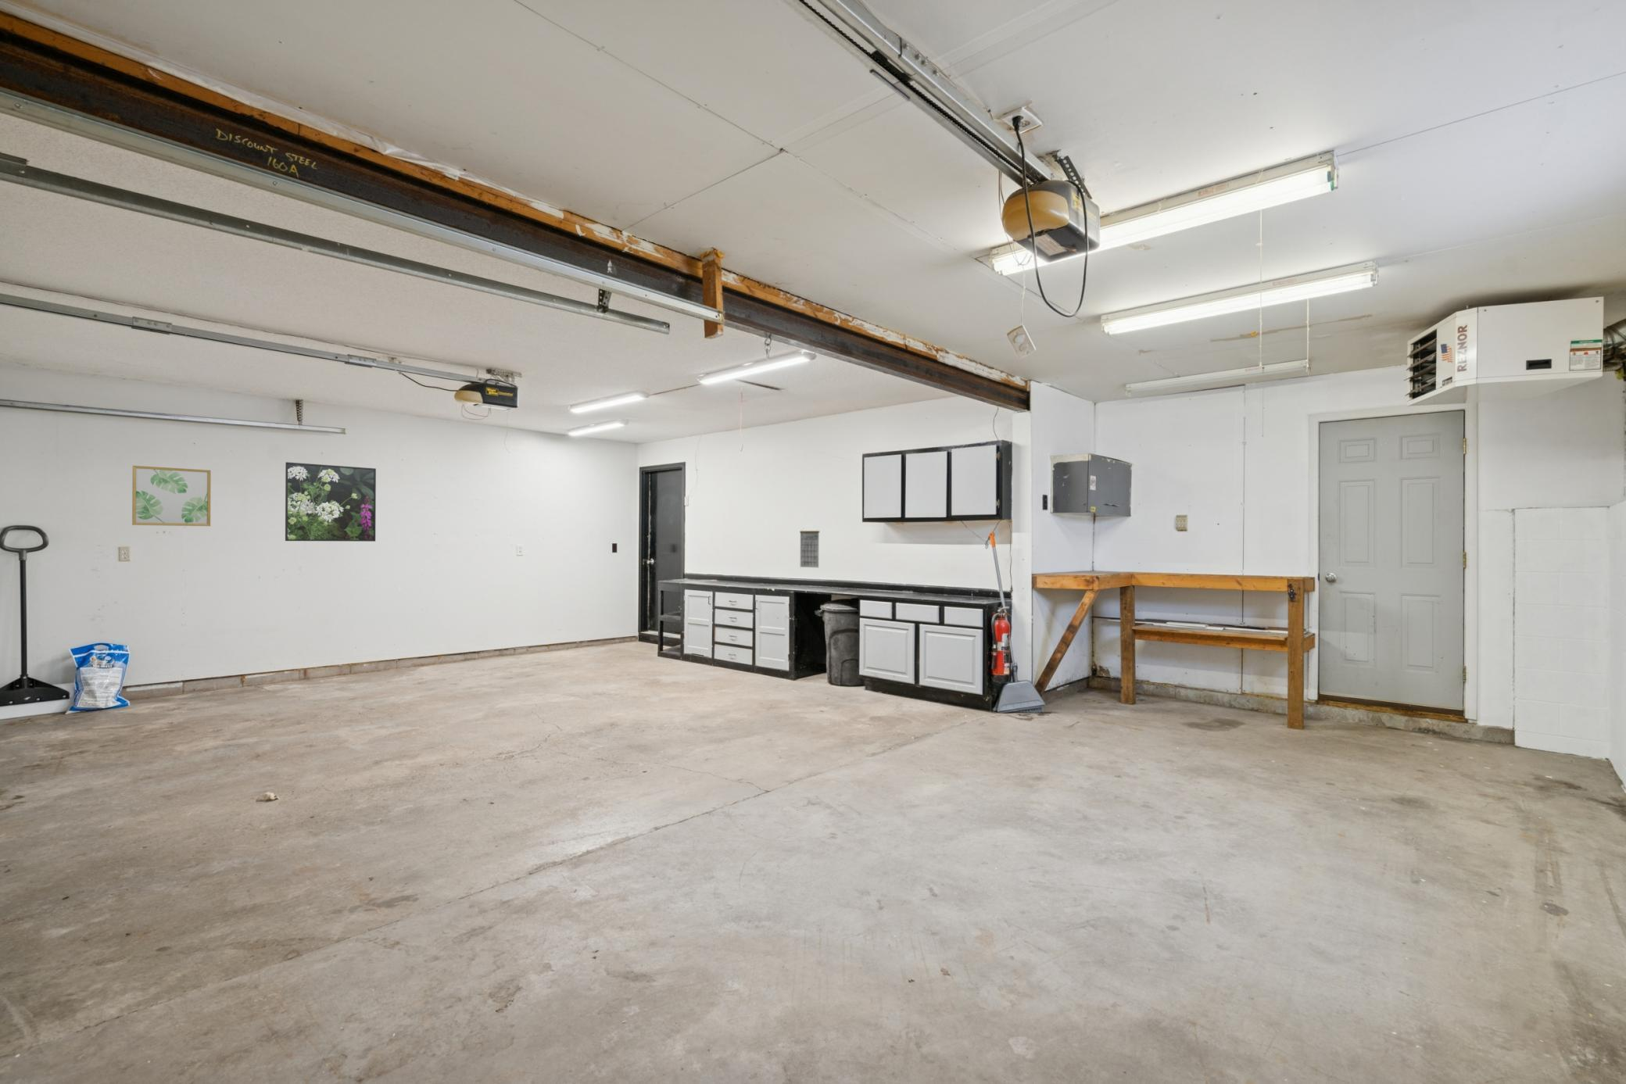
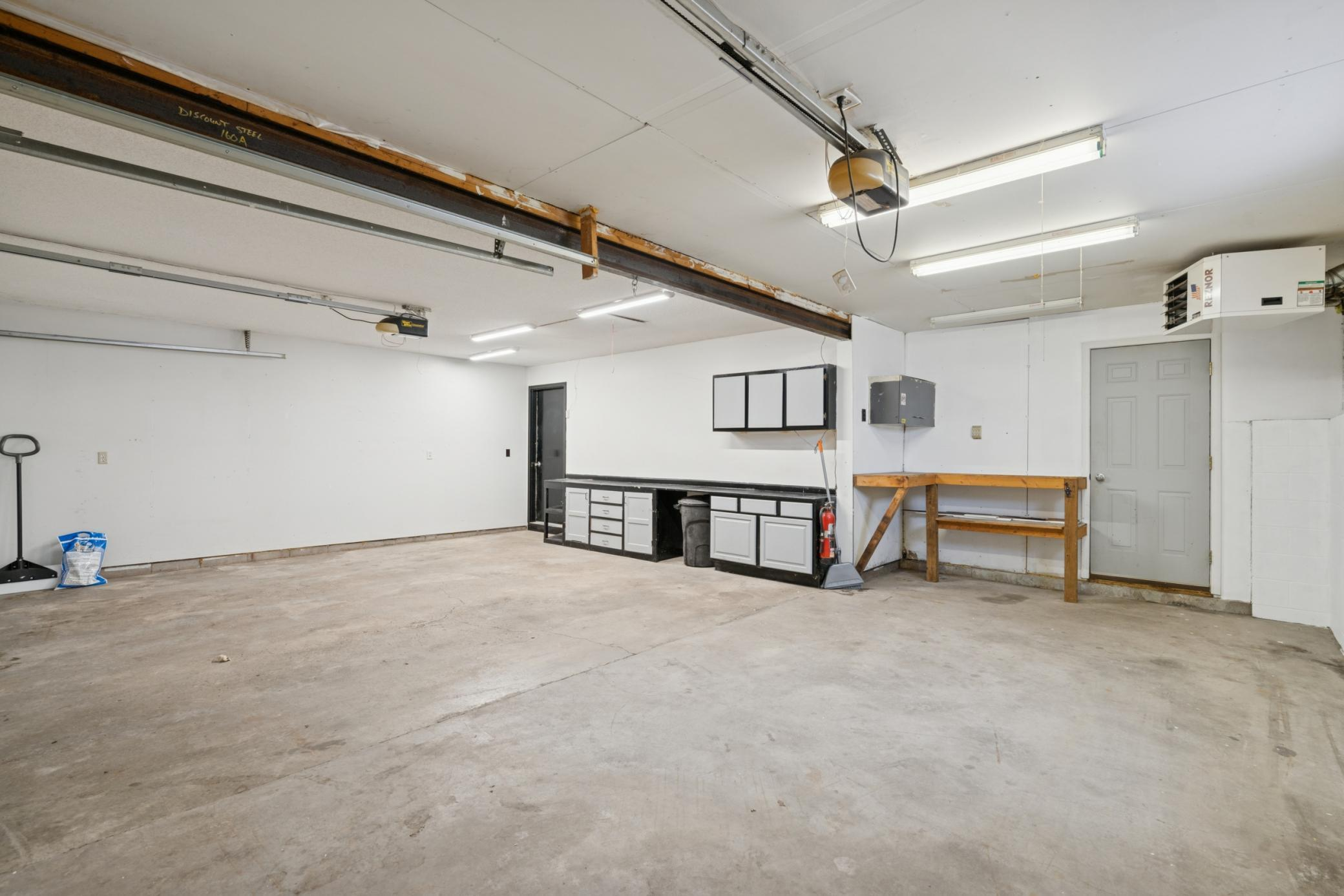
- calendar (809, 544)
- wall art (172, 496)
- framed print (333, 503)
